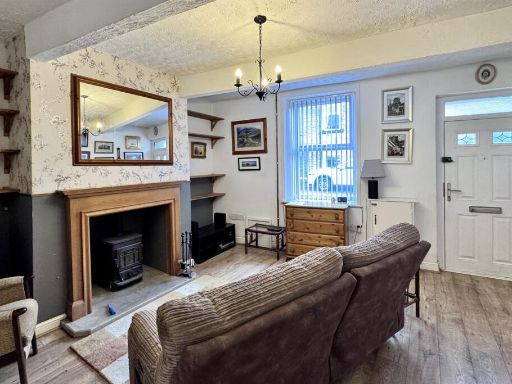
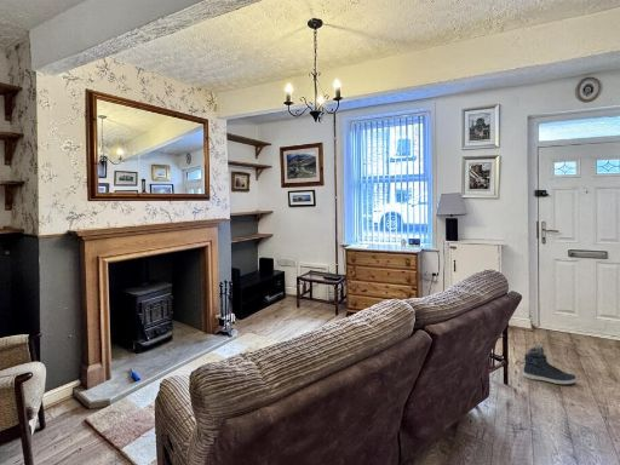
+ sneaker (547, 363)
